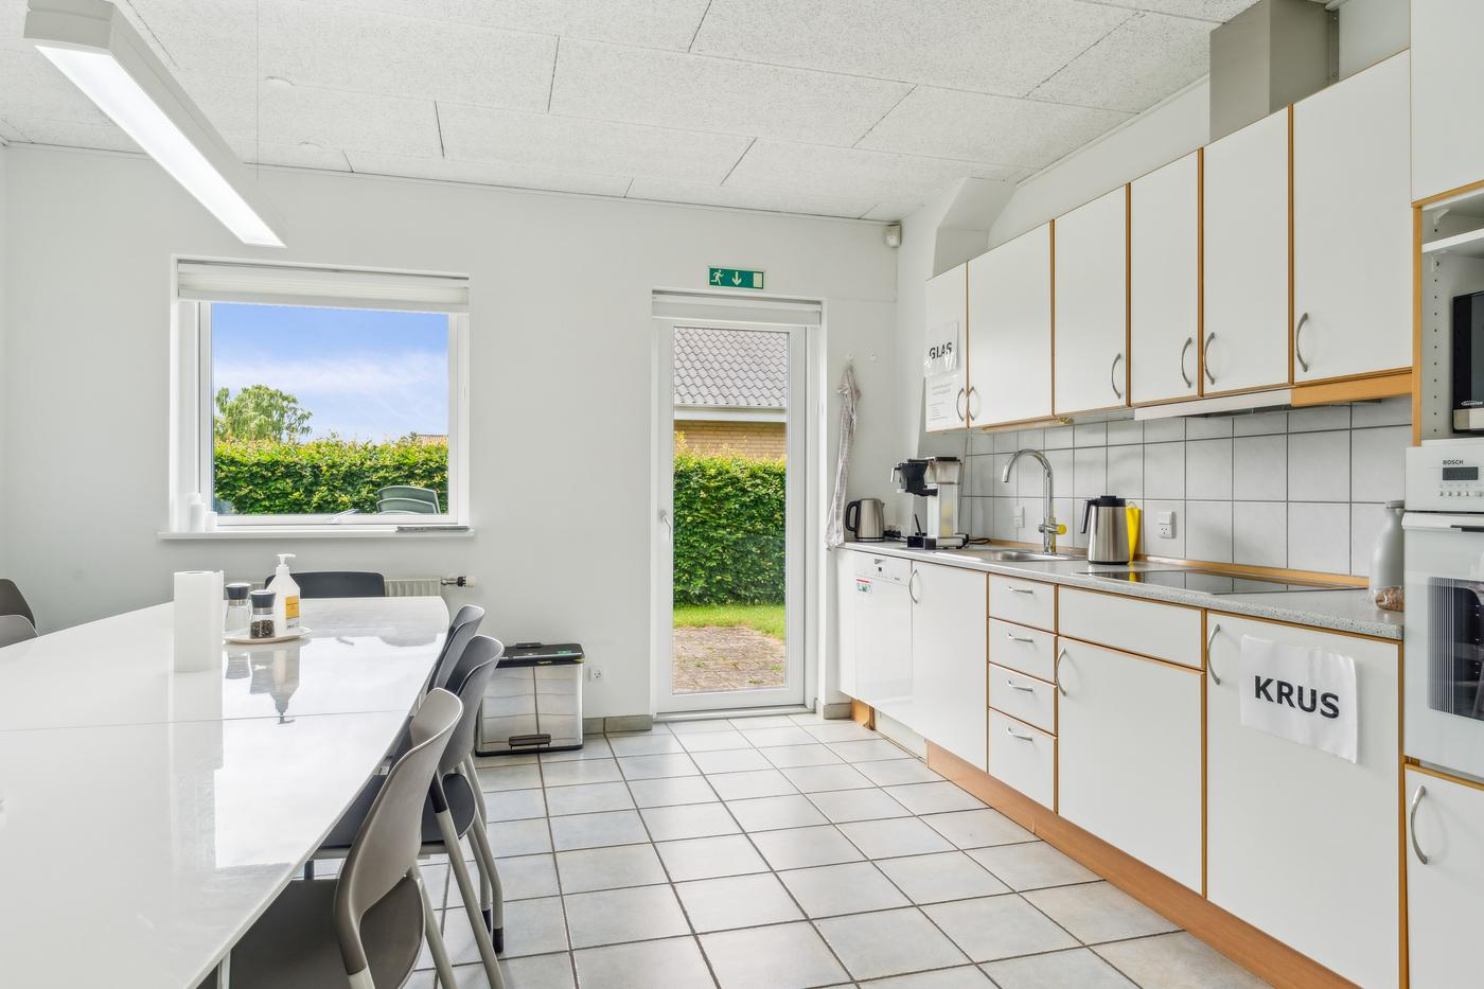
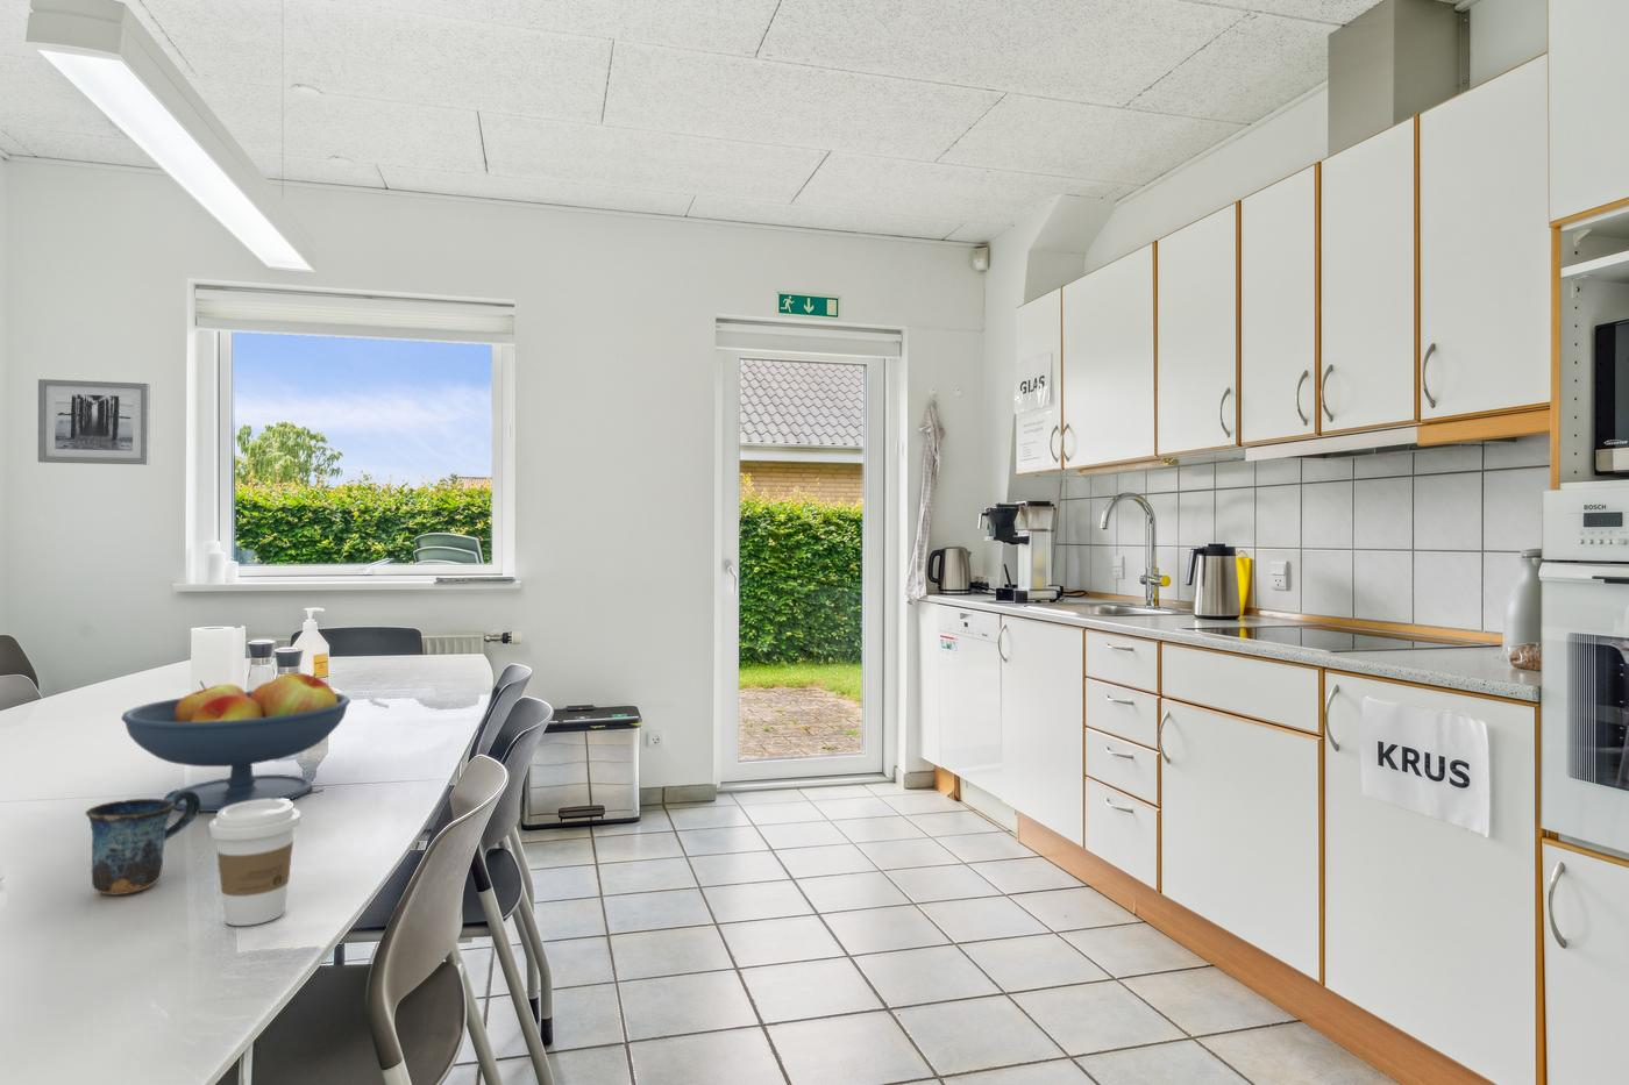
+ mug (147, 840)
+ coffee cup (254, 861)
+ fruit bowl (241, 734)
+ wall art (94, 423)
